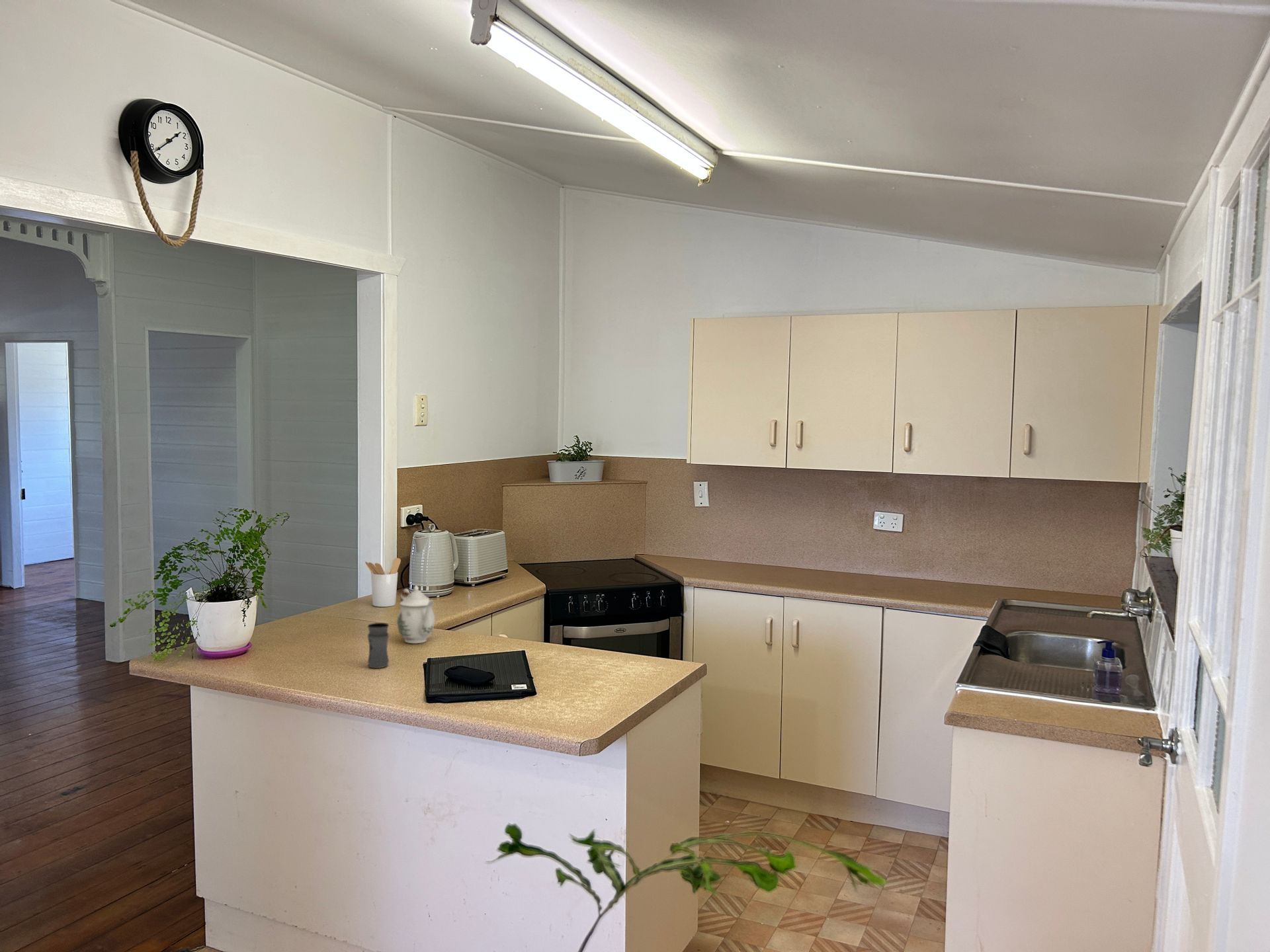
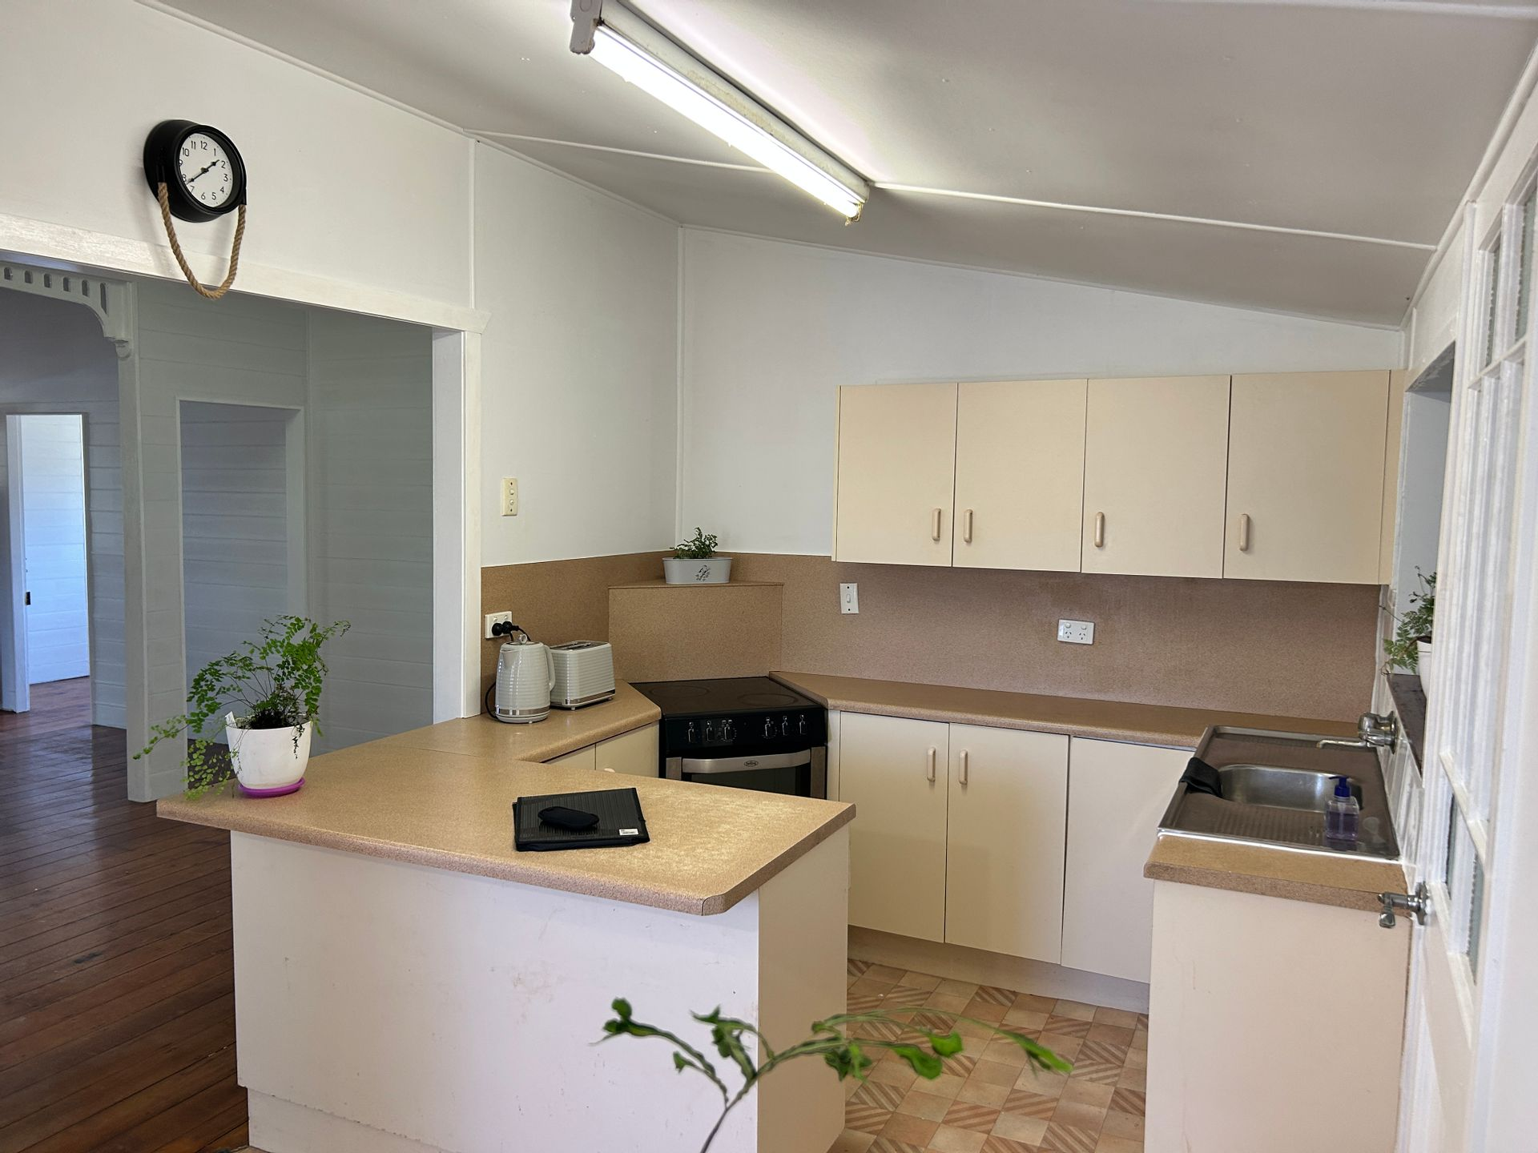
- utensil holder (380, 582)
- teapot (417, 614)
- jar (378, 645)
